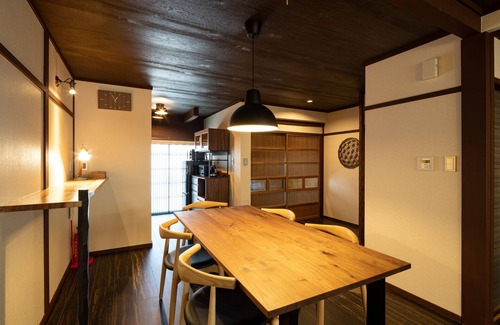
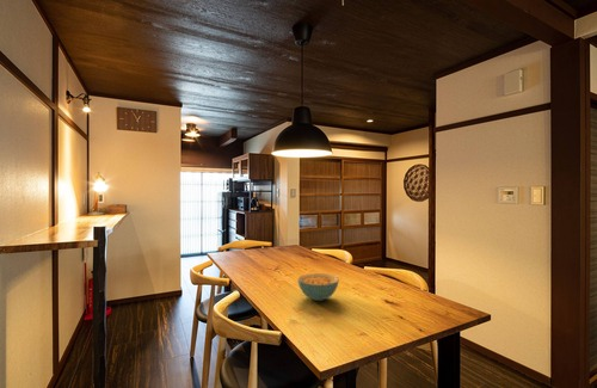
+ cereal bowl (318, 288)
